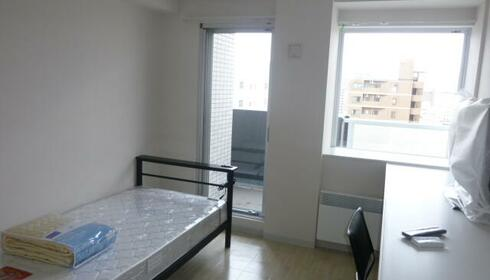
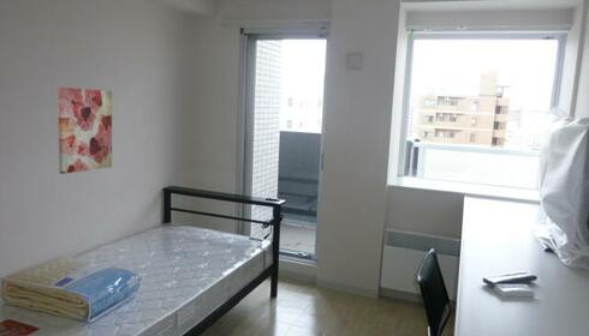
+ wall art (87, 130)
